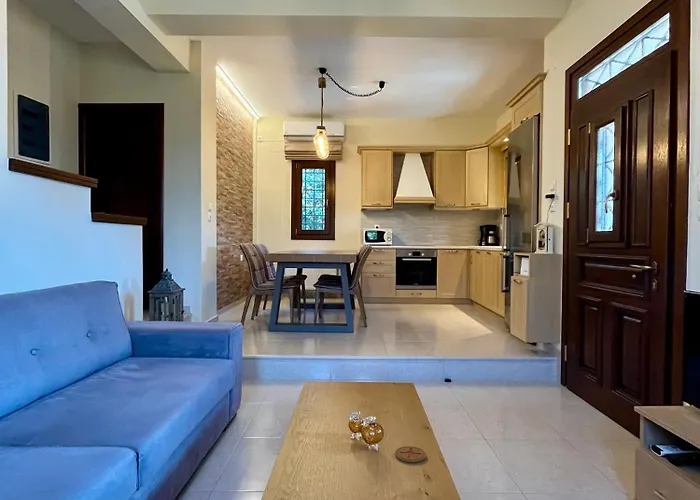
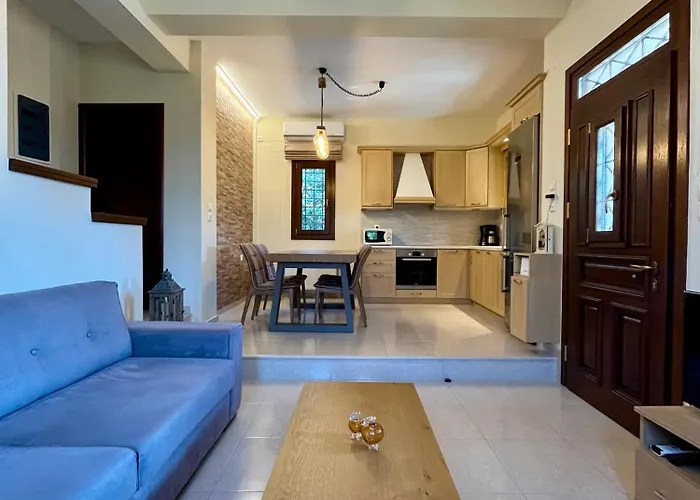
- coaster (410, 454)
